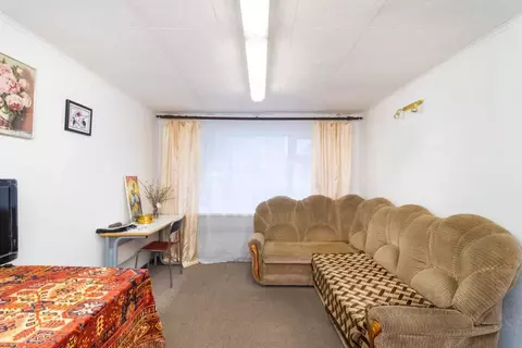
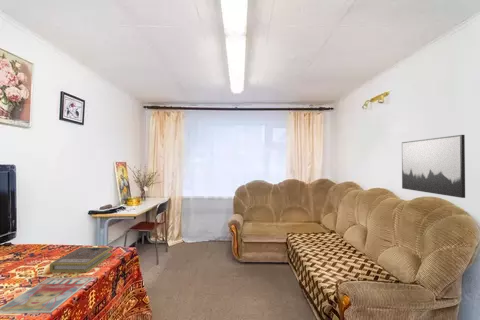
+ book (83, 258)
+ magazine (49, 292)
+ wall art (428, 165)
